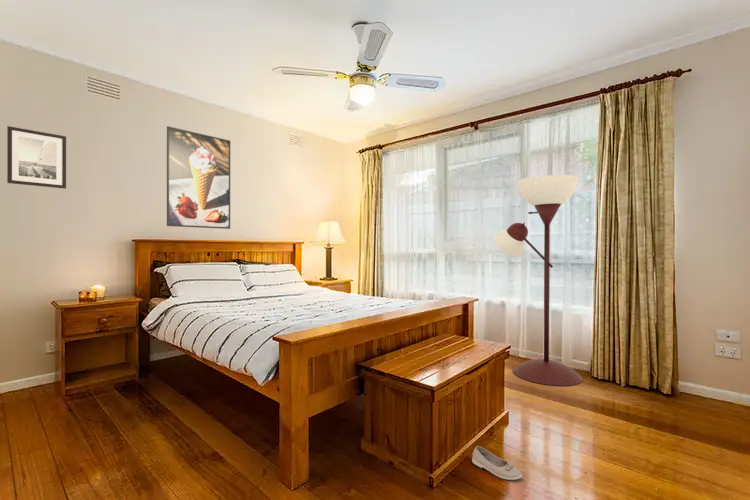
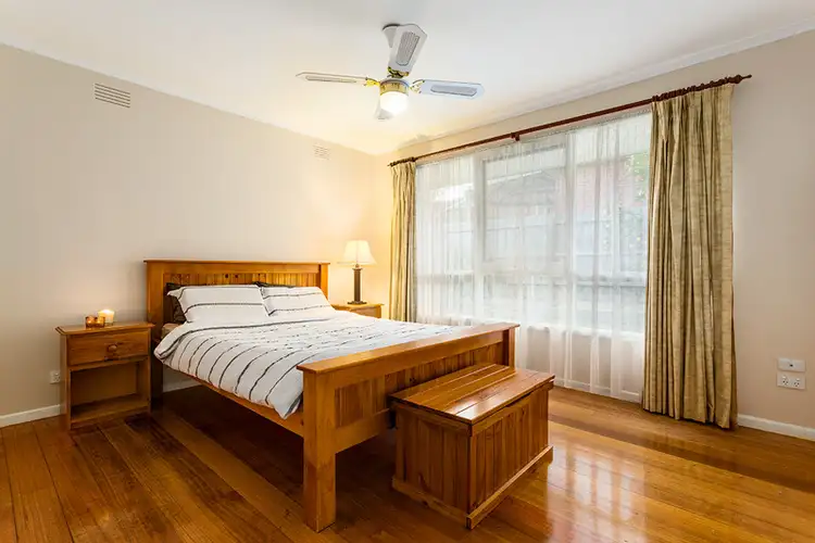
- shoe (496, 462)
- wall art (37, 158)
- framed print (200, 180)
- floor lamp (544, 276)
